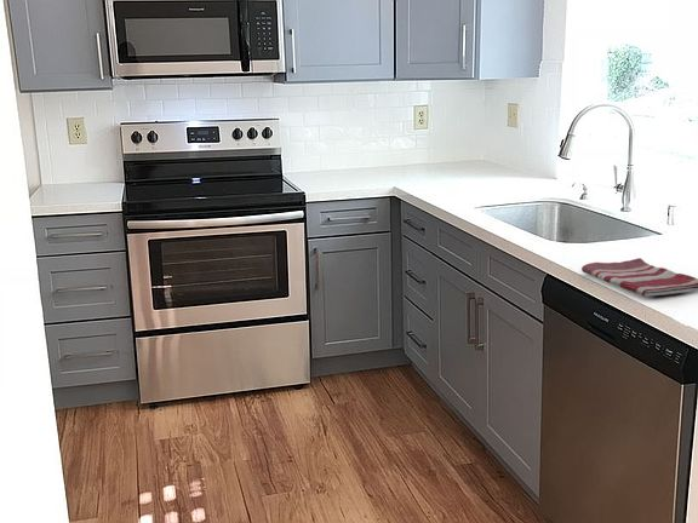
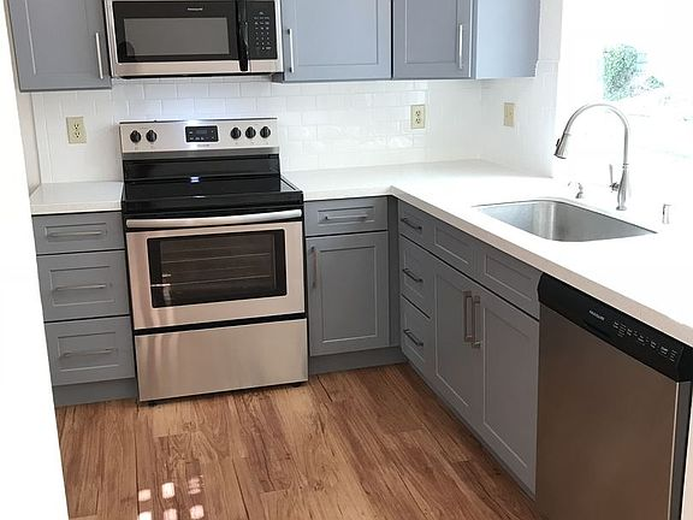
- dish towel (640, 276)
